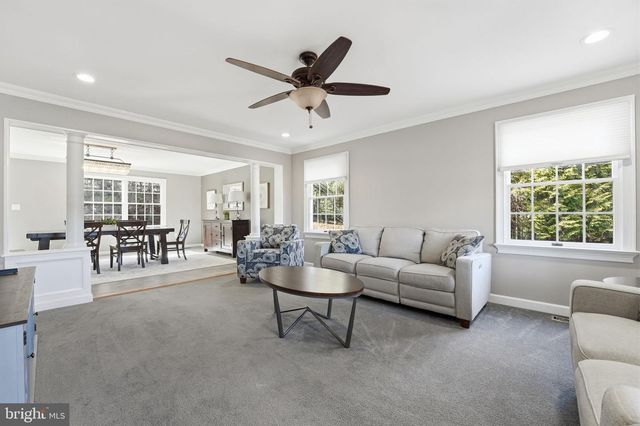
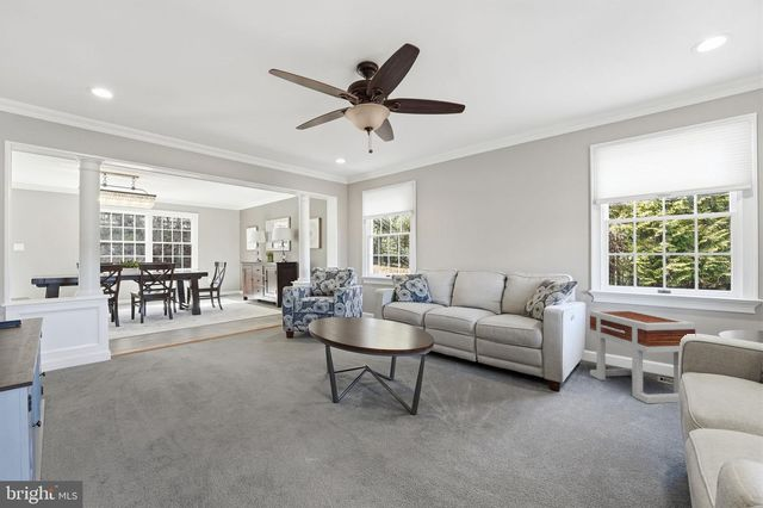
+ side table (635, 351)
